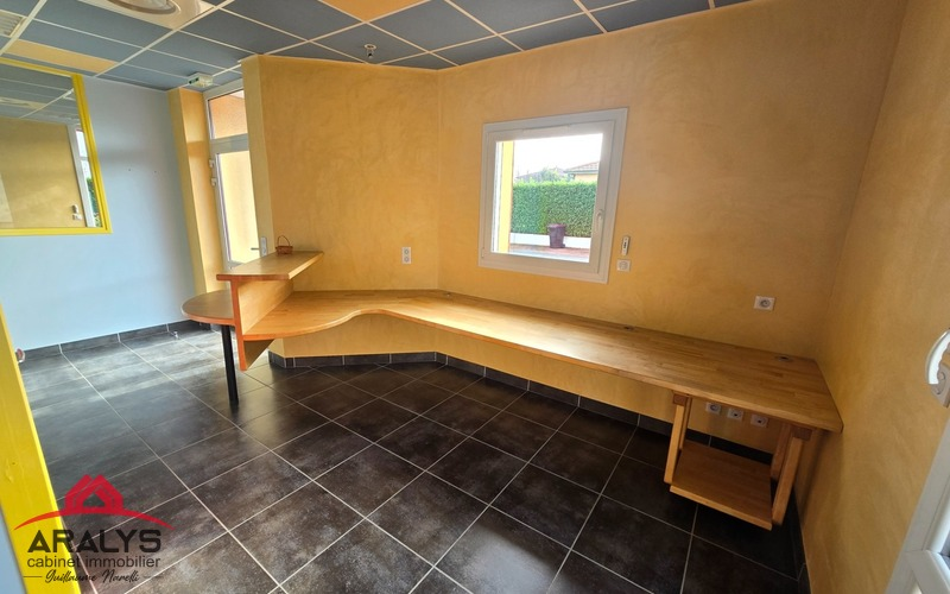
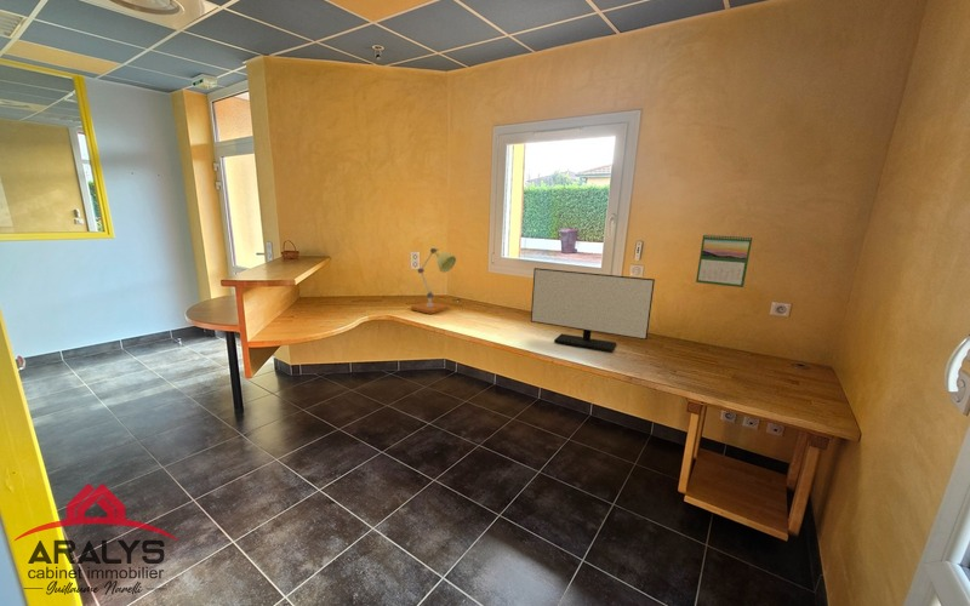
+ desk lamp (426, 282)
+ monitor (588, 308)
+ calendar (723, 259)
